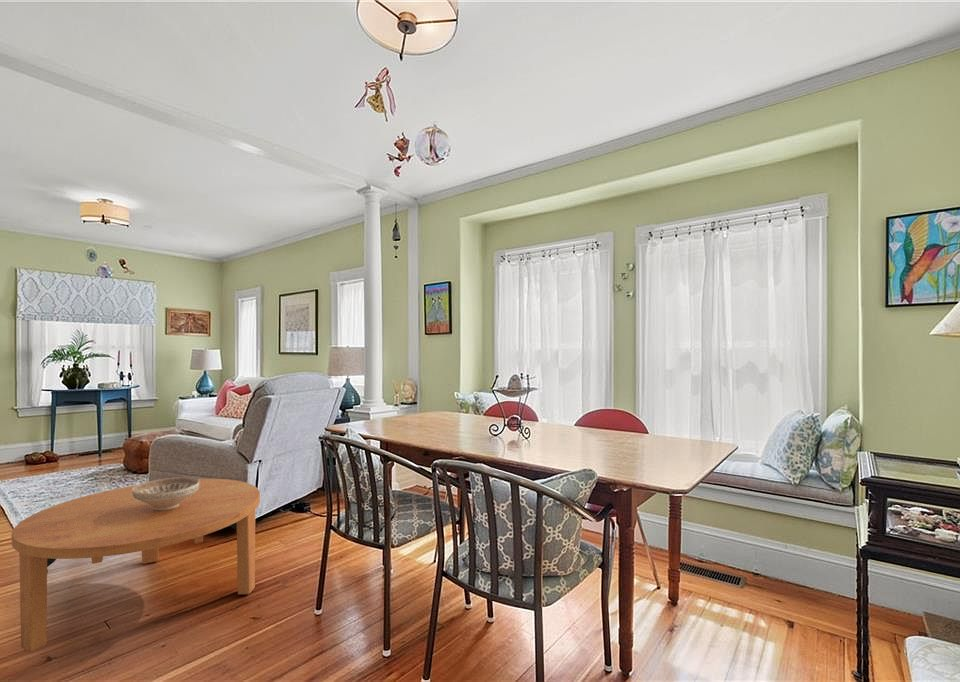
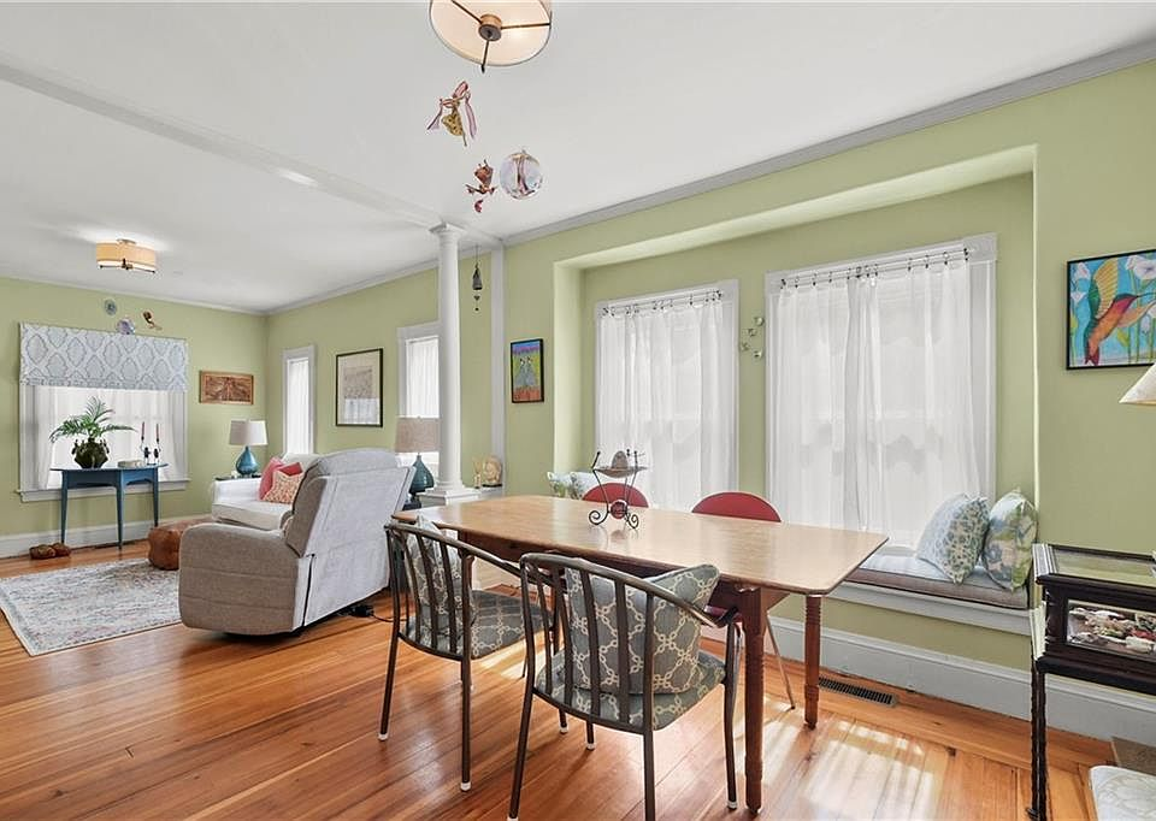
- decorative bowl (166, 495)
- coffee table (150, 550)
